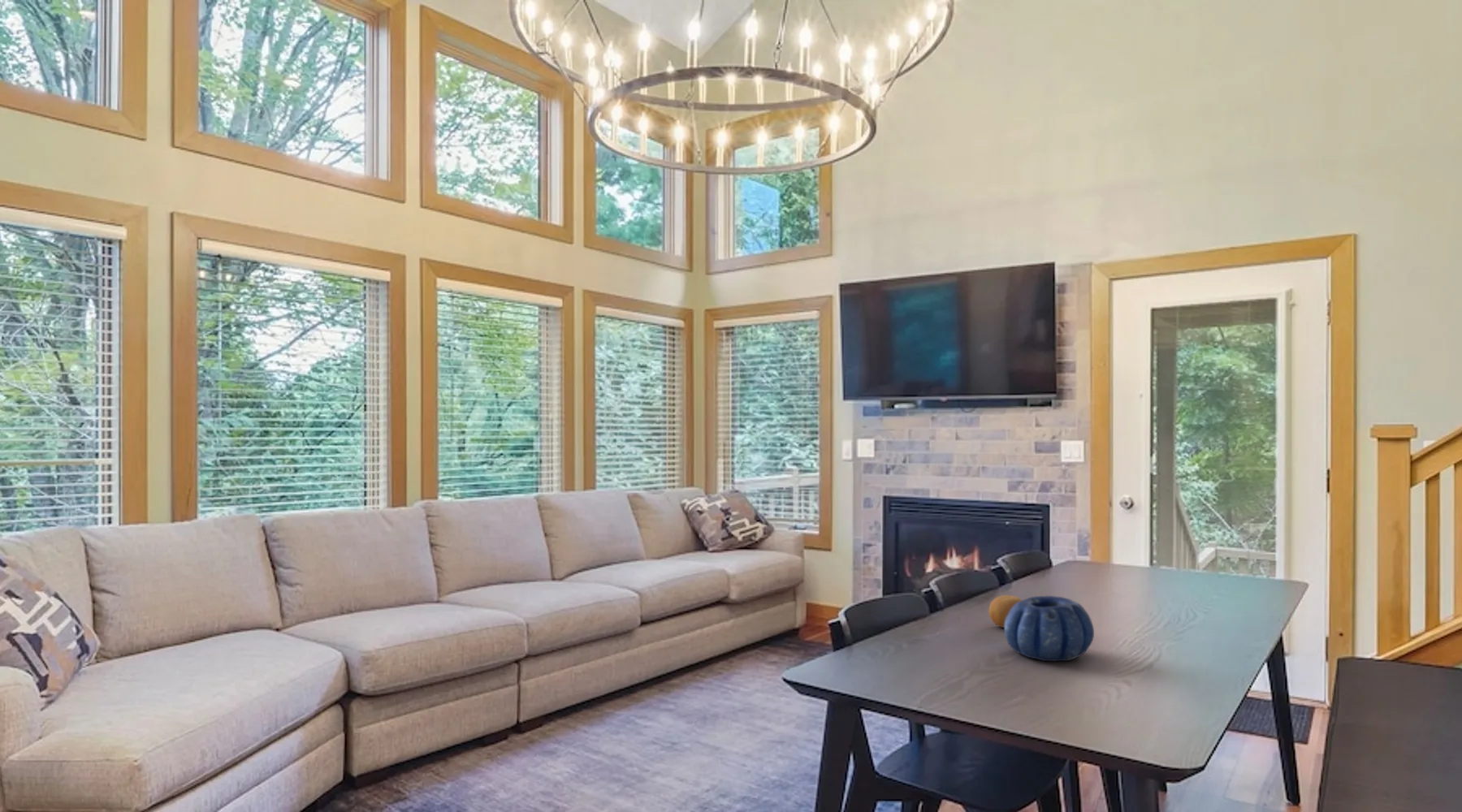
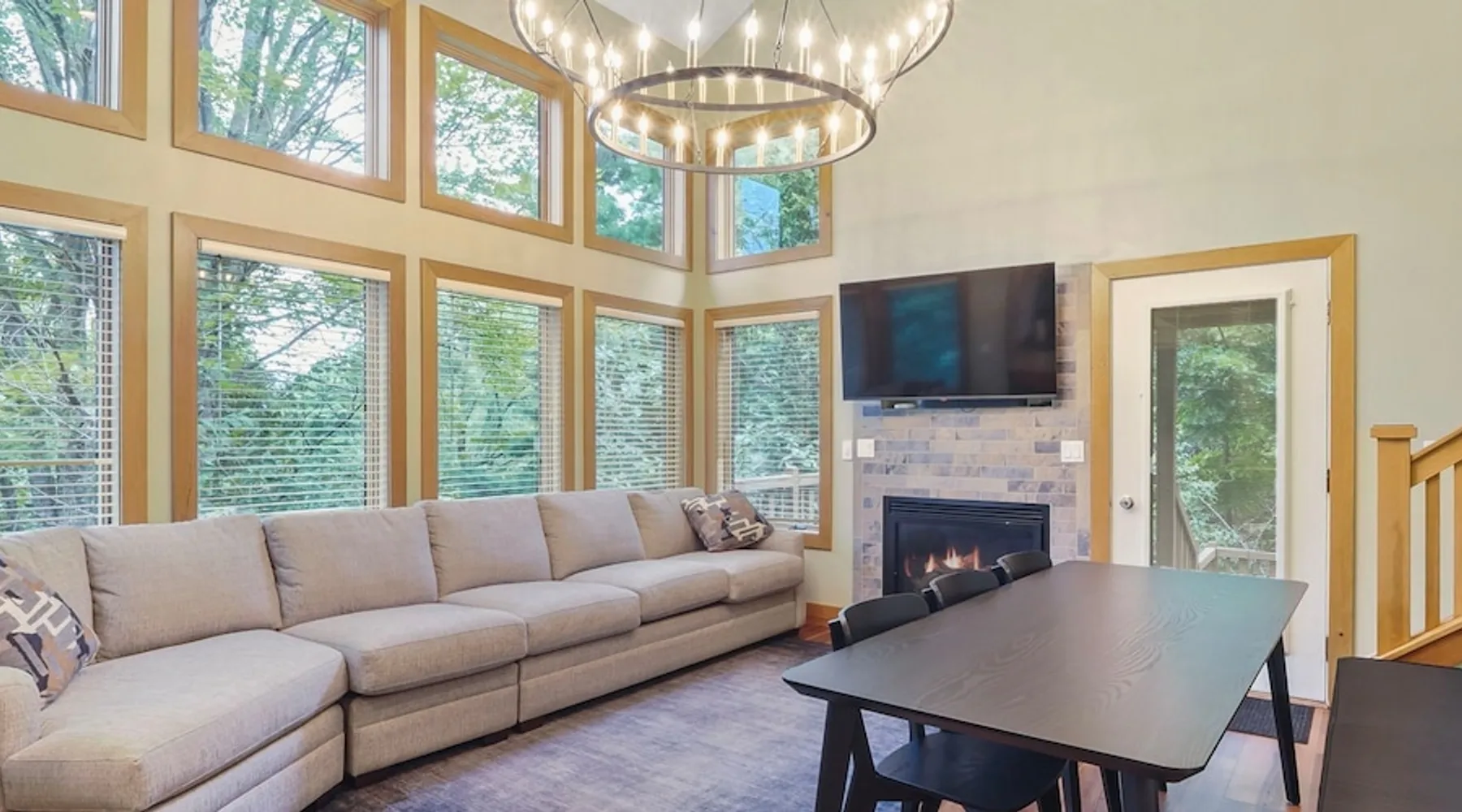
- decorative bowl (1048, 626)
- fruit (1008, 611)
